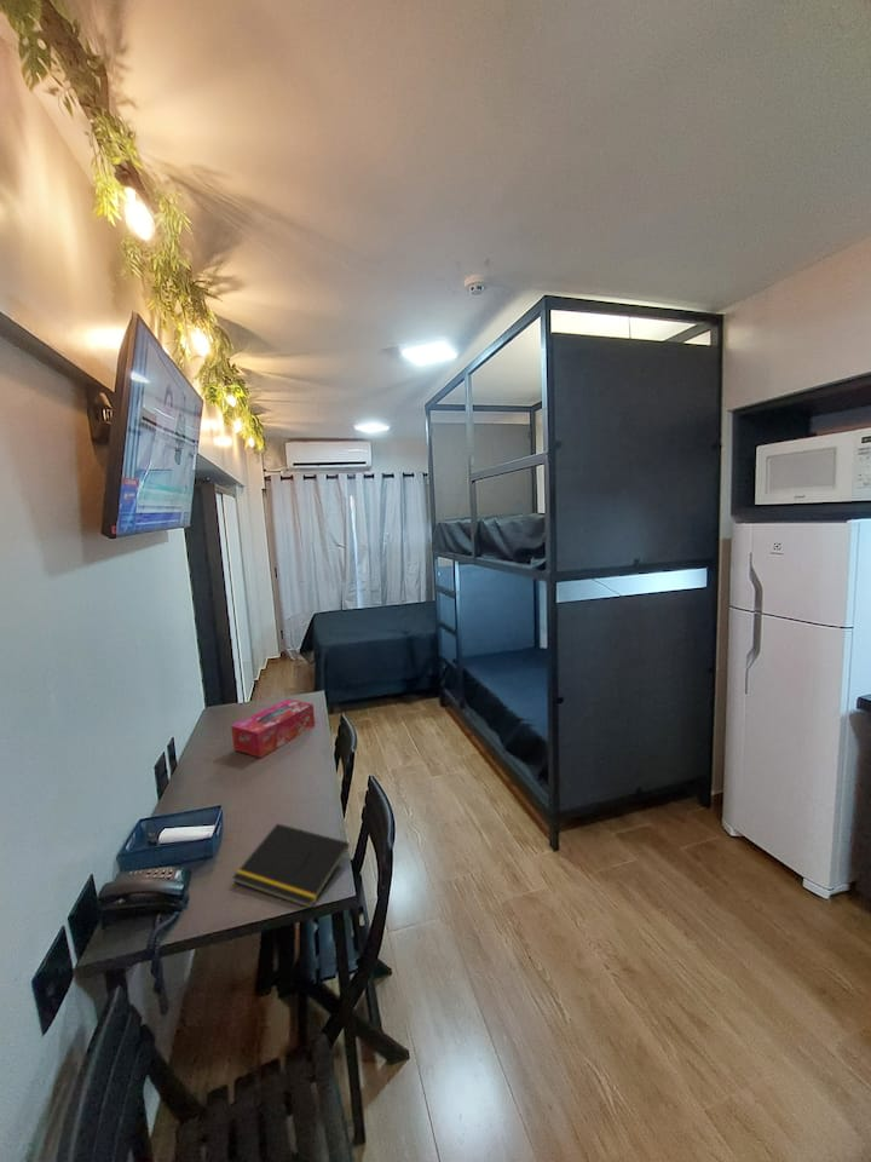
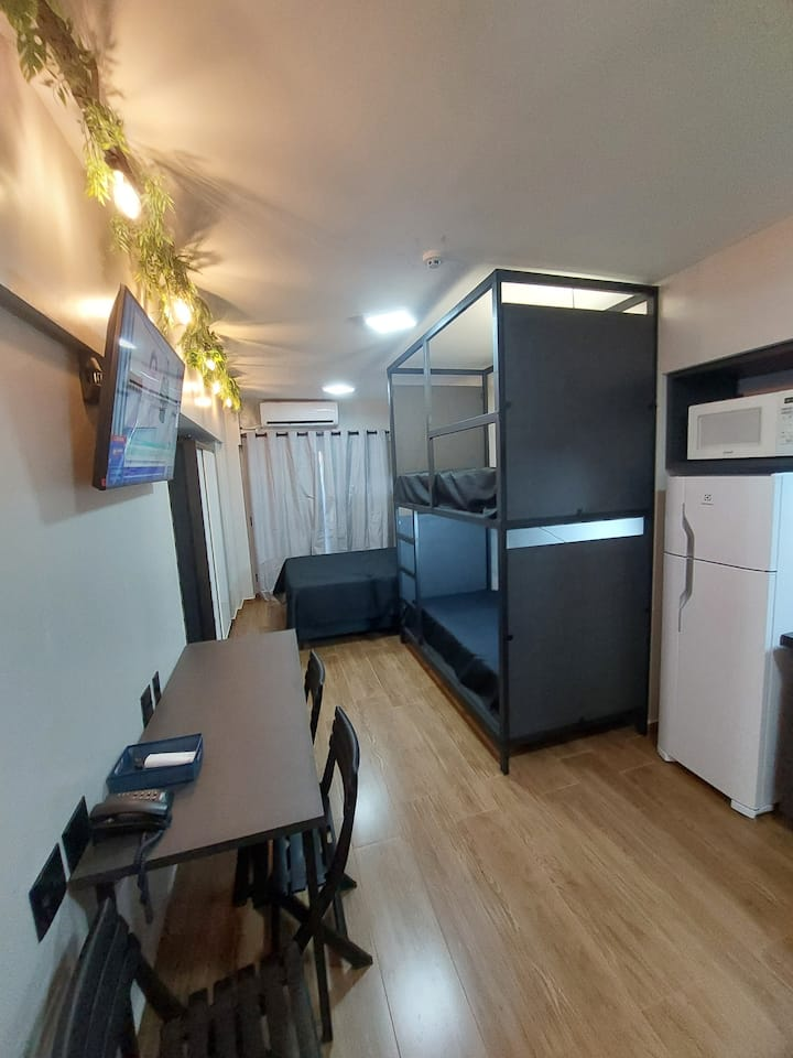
- tissue box (275, 725)
- notepad (292, 861)
